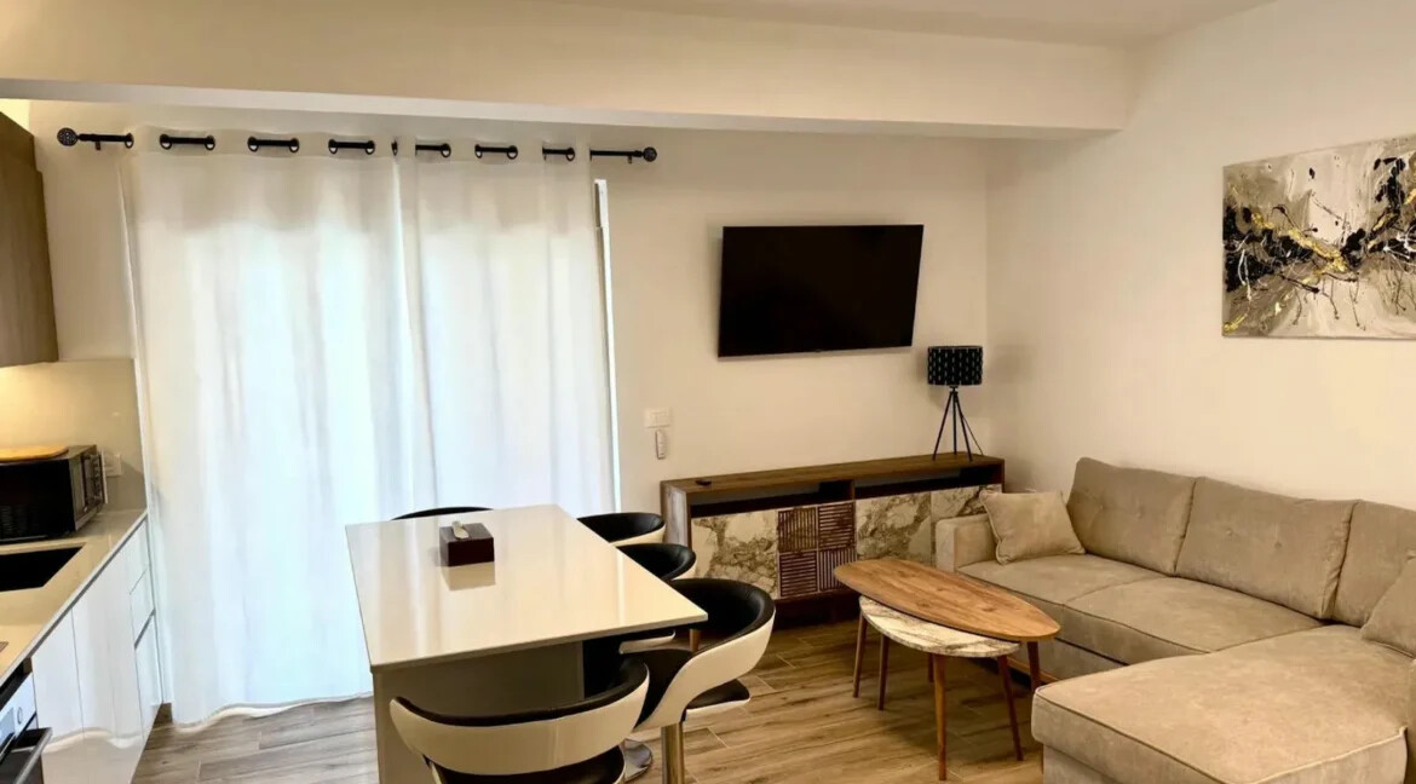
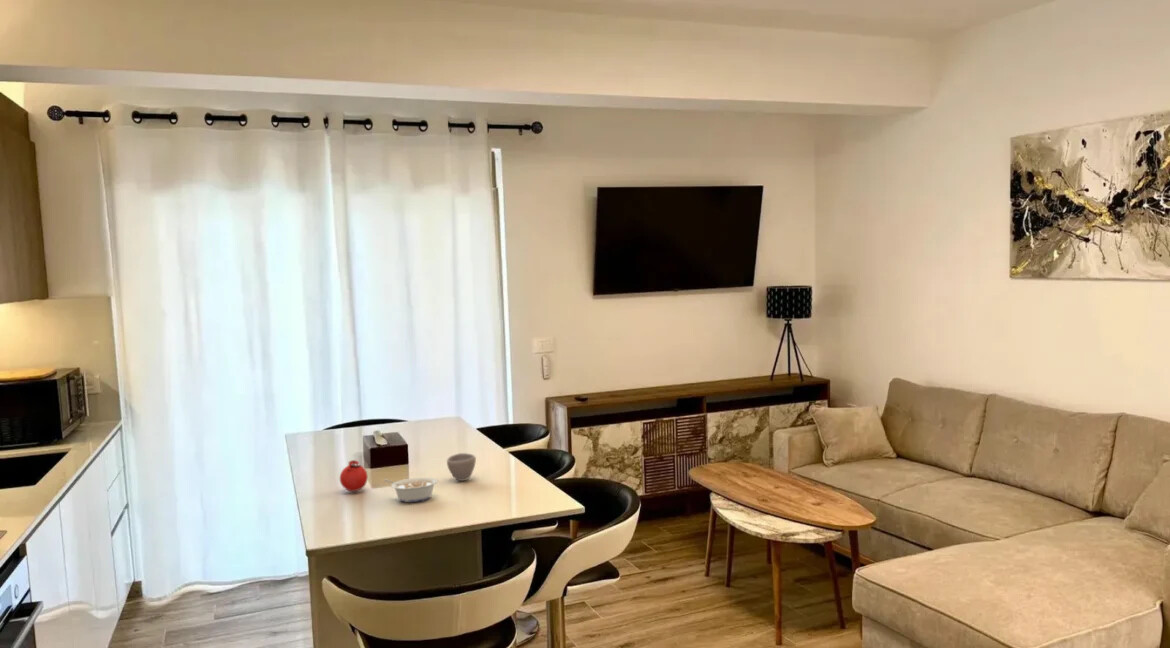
+ cup (460, 467)
+ legume (412, 489)
+ fruit (353, 475)
